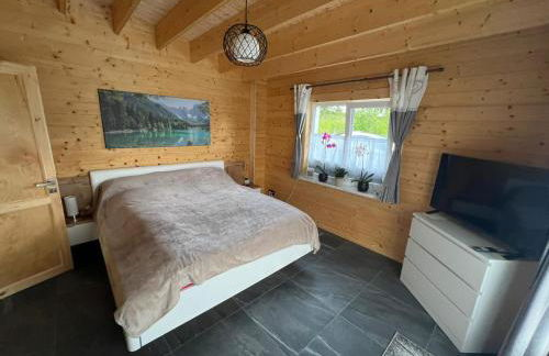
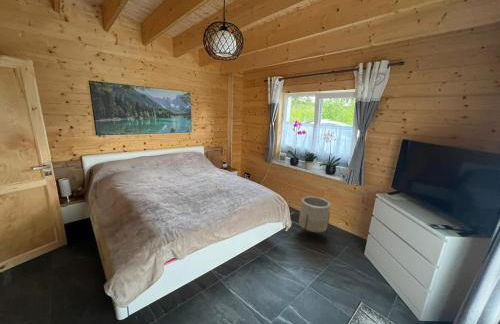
+ planter (313, 218)
